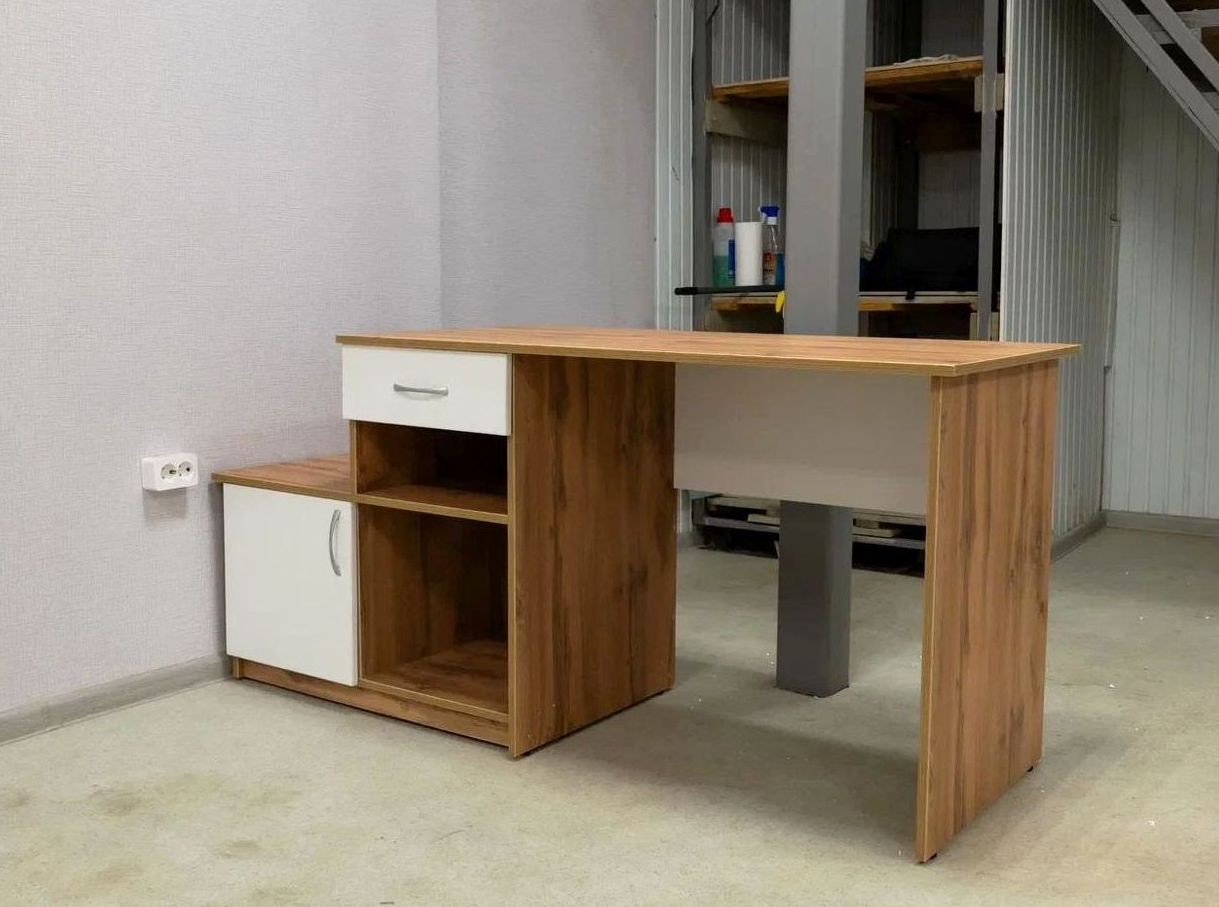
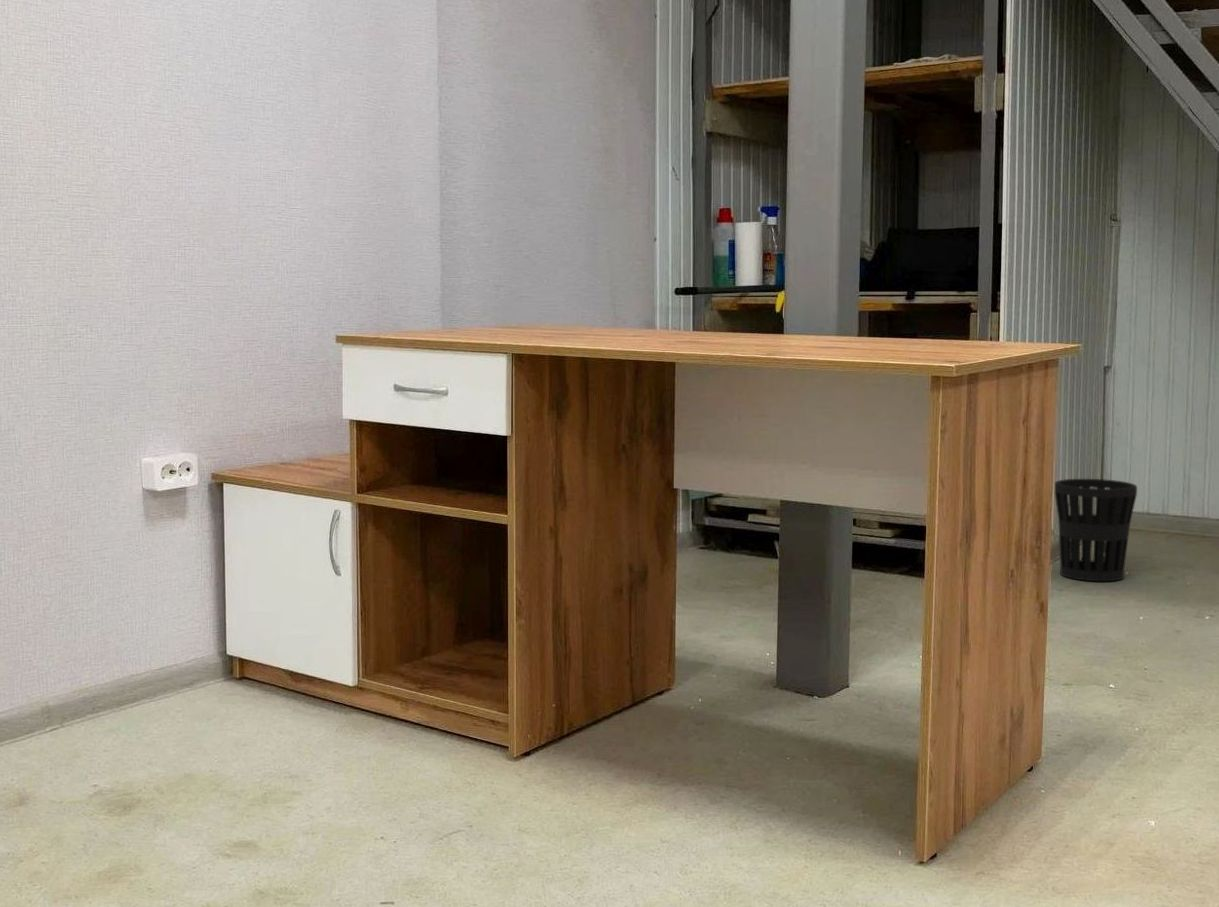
+ wastebasket (1093, 529)
